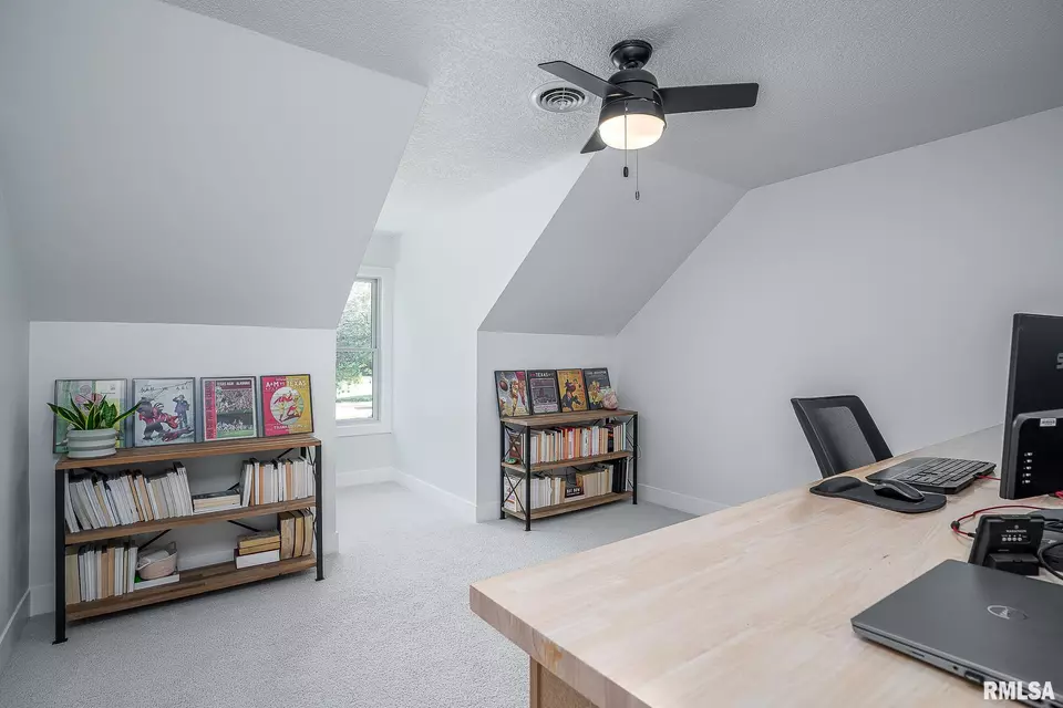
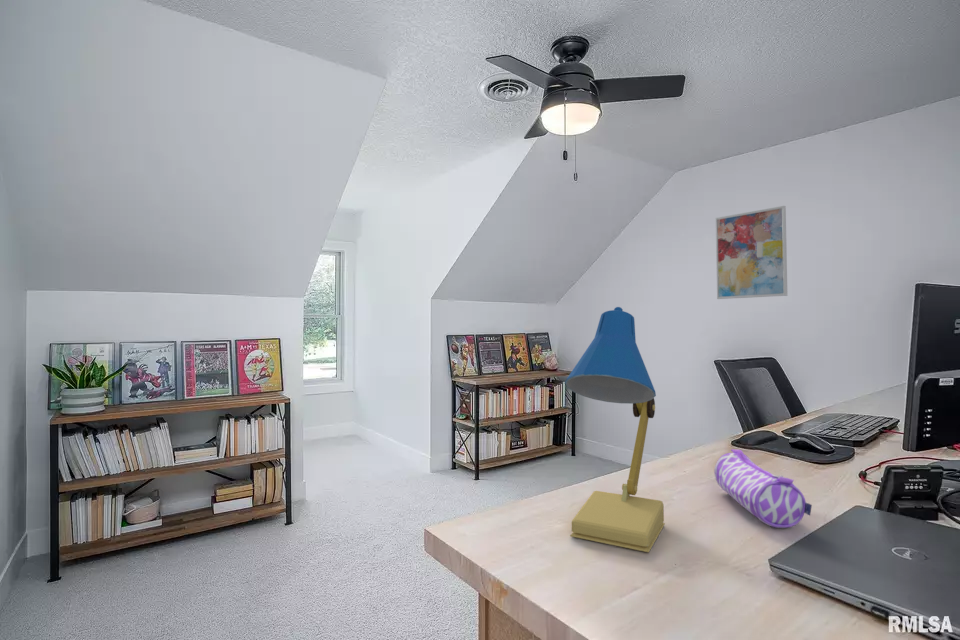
+ pencil case (754, 485)
+ desk lamp (633, 413)
+ wall art (749, 254)
